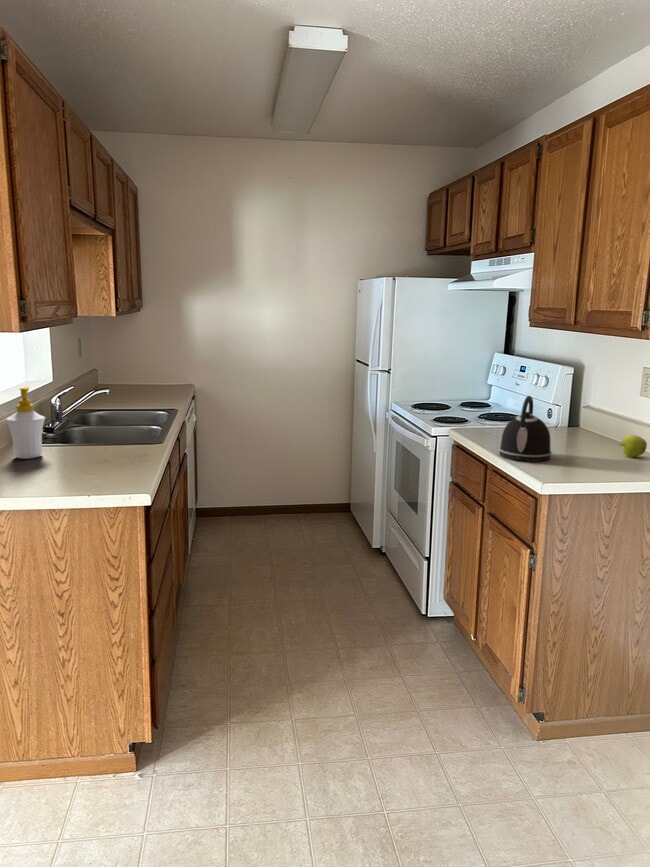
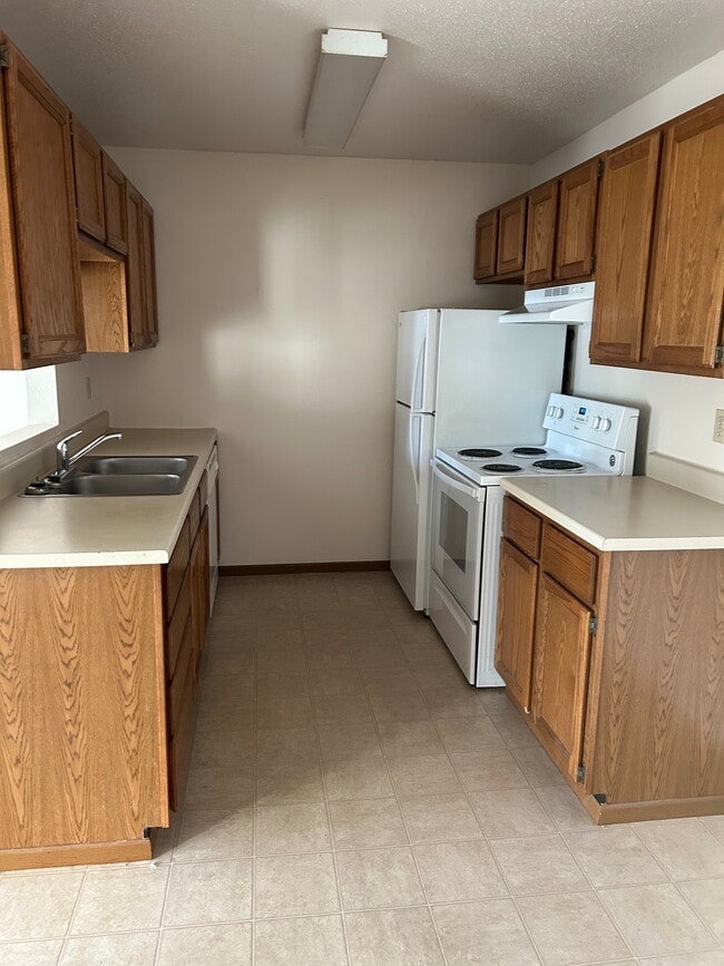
- kettle (526, 426)
- apple (632, 445)
- soap bottle (26, 422)
